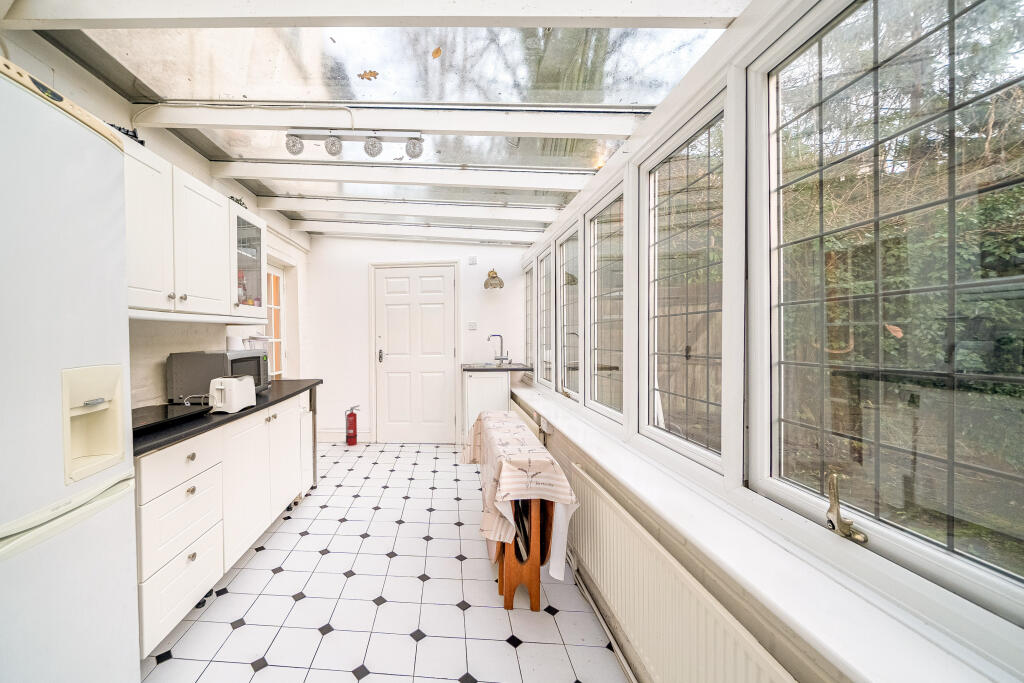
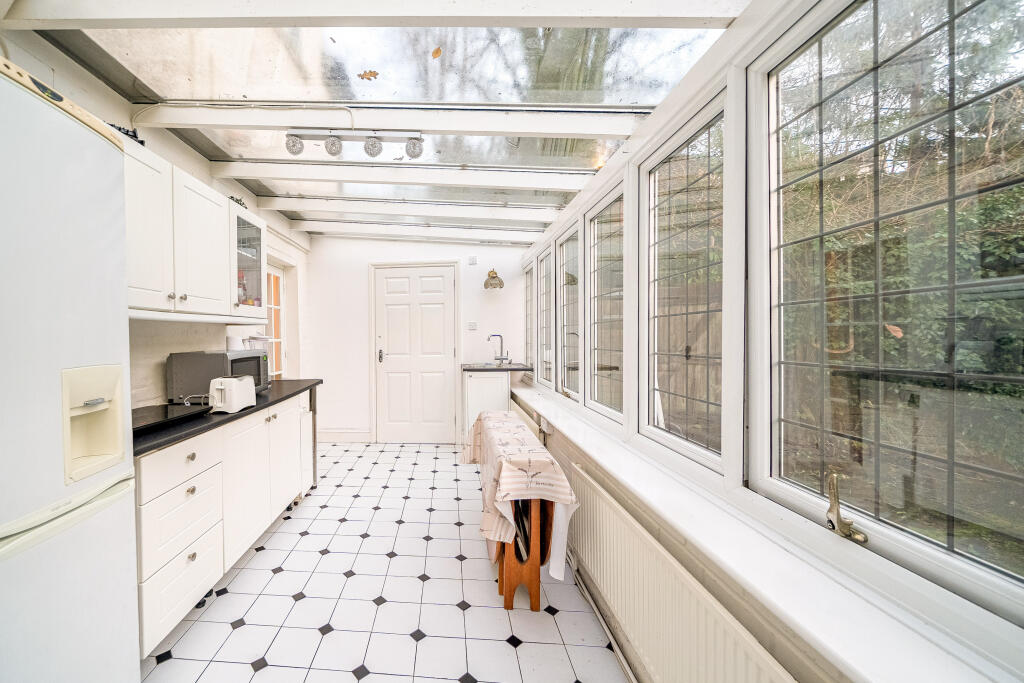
- fire extinguisher (353, 424)
